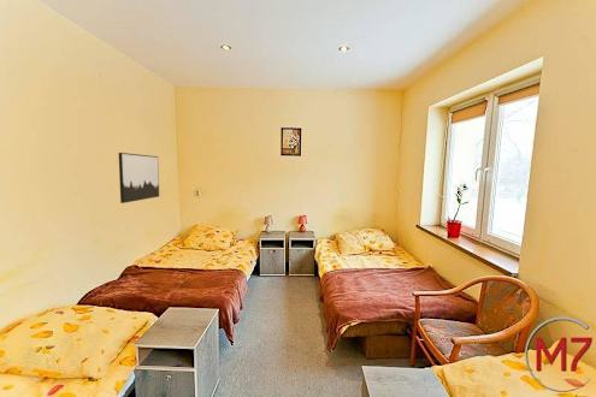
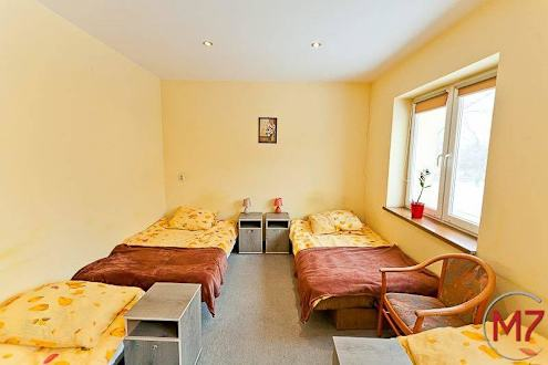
- wall art (141, 177)
